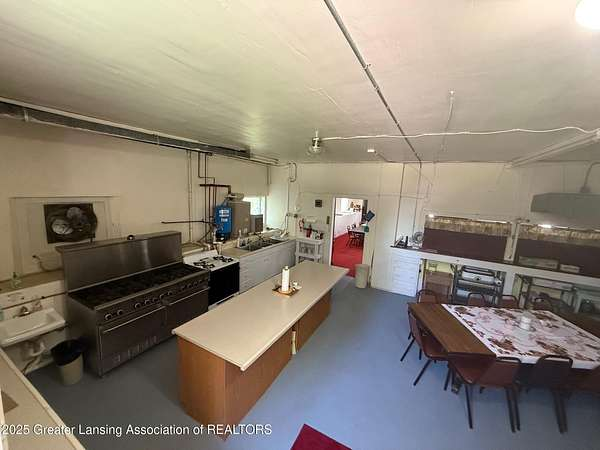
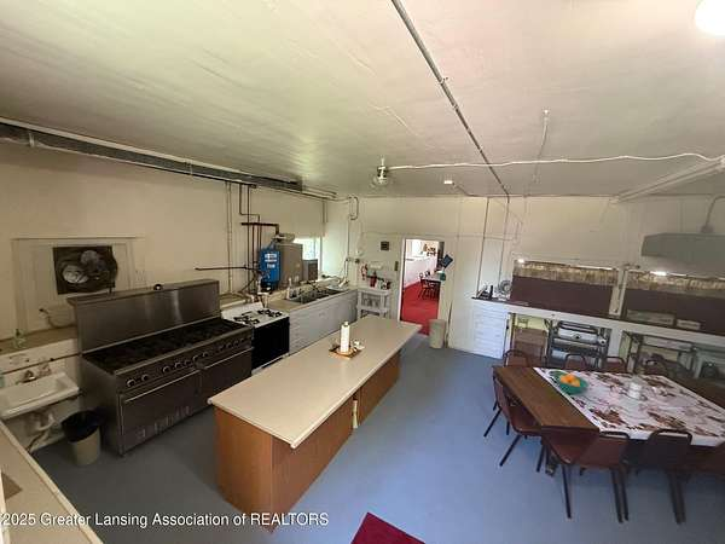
+ fruit bowl (569, 382)
